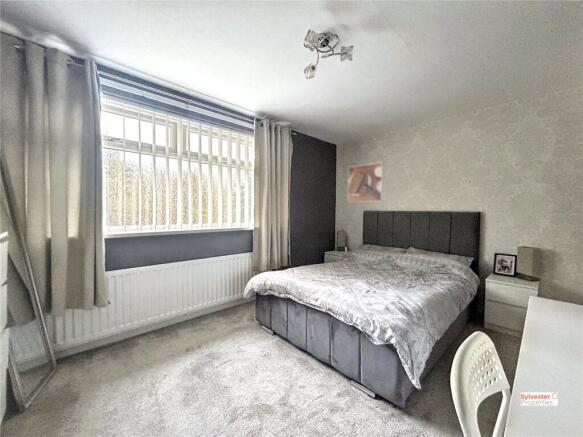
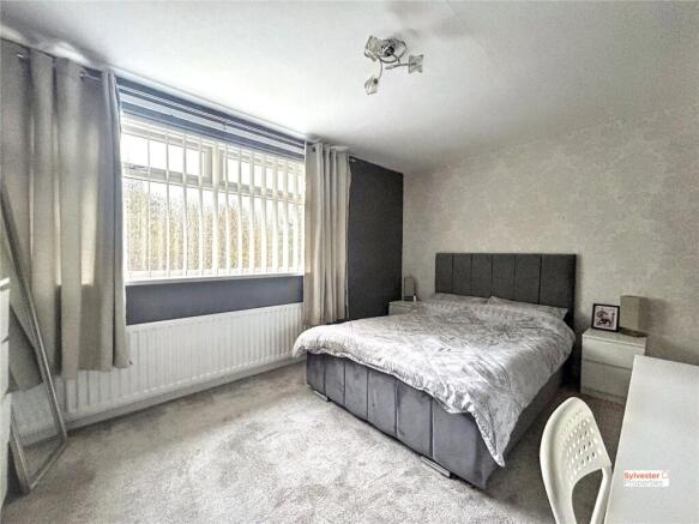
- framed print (364, 183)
